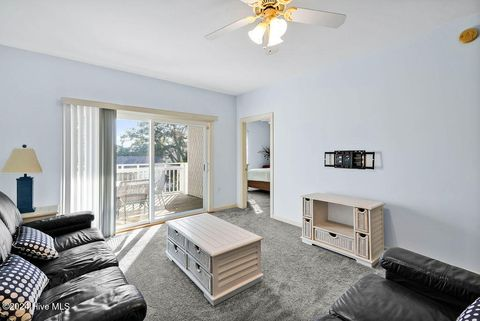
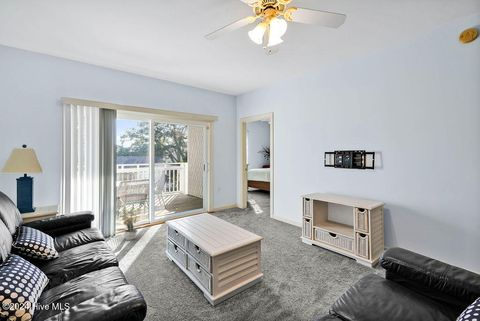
+ potted plant (128, 223)
